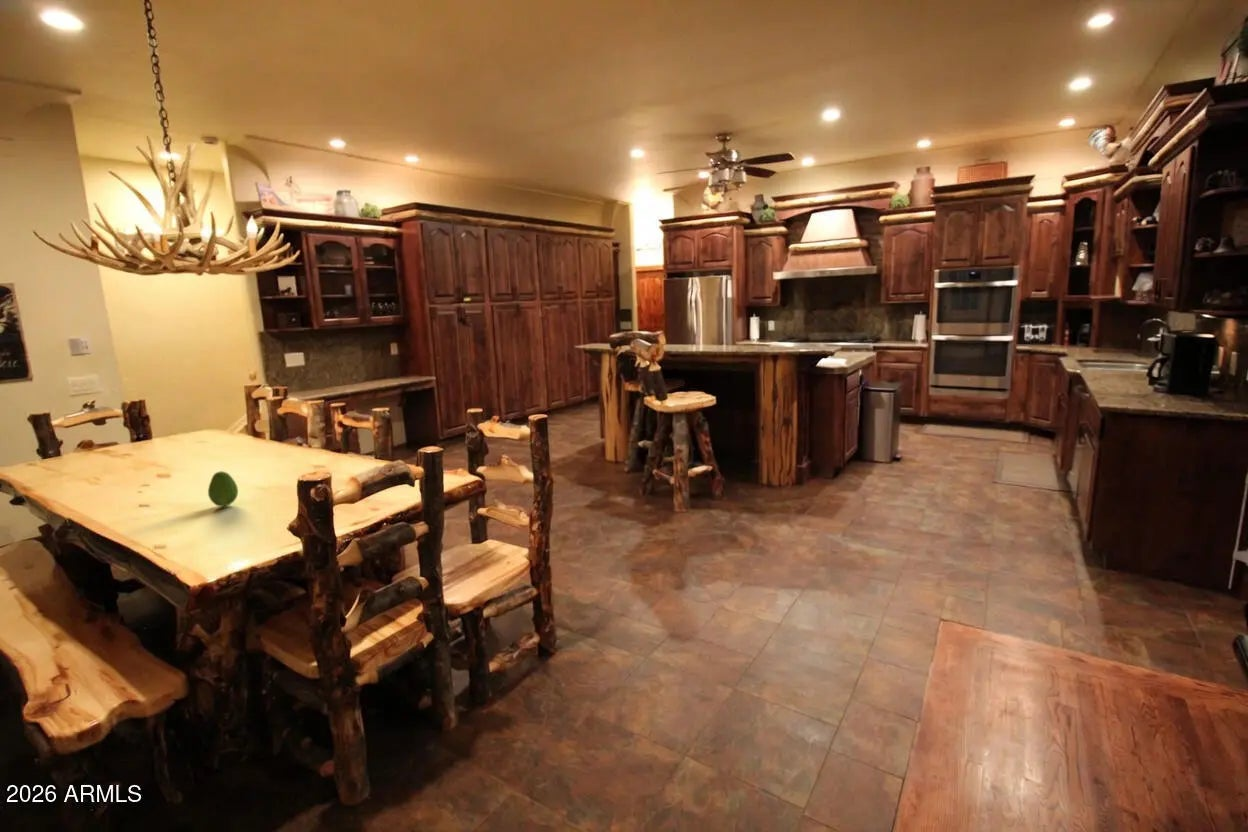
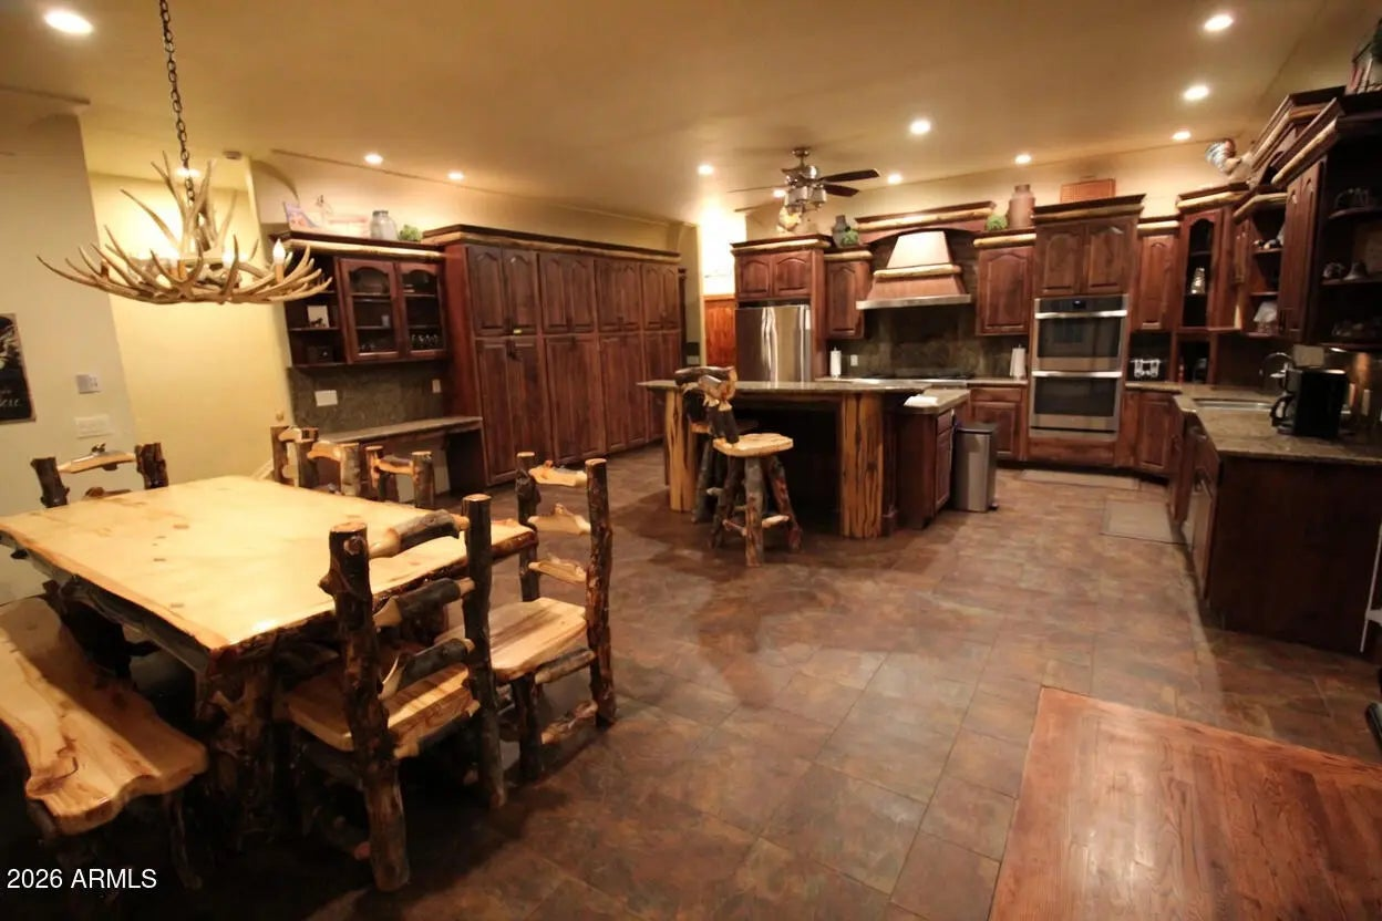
- fruit (222, 488)
